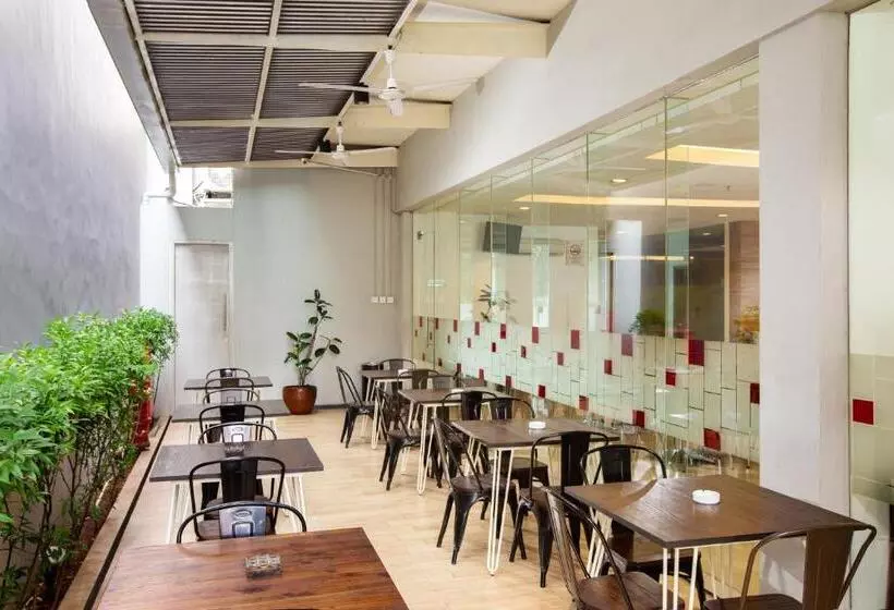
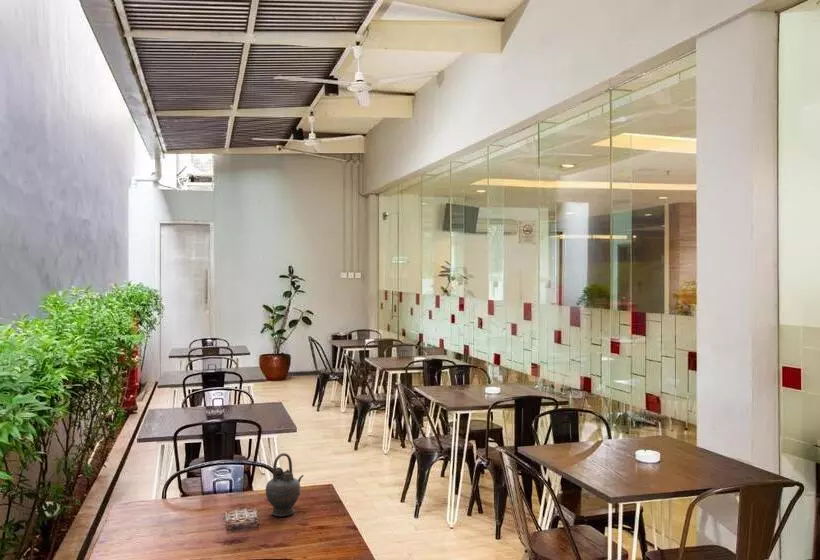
+ teapot (286, 482)
